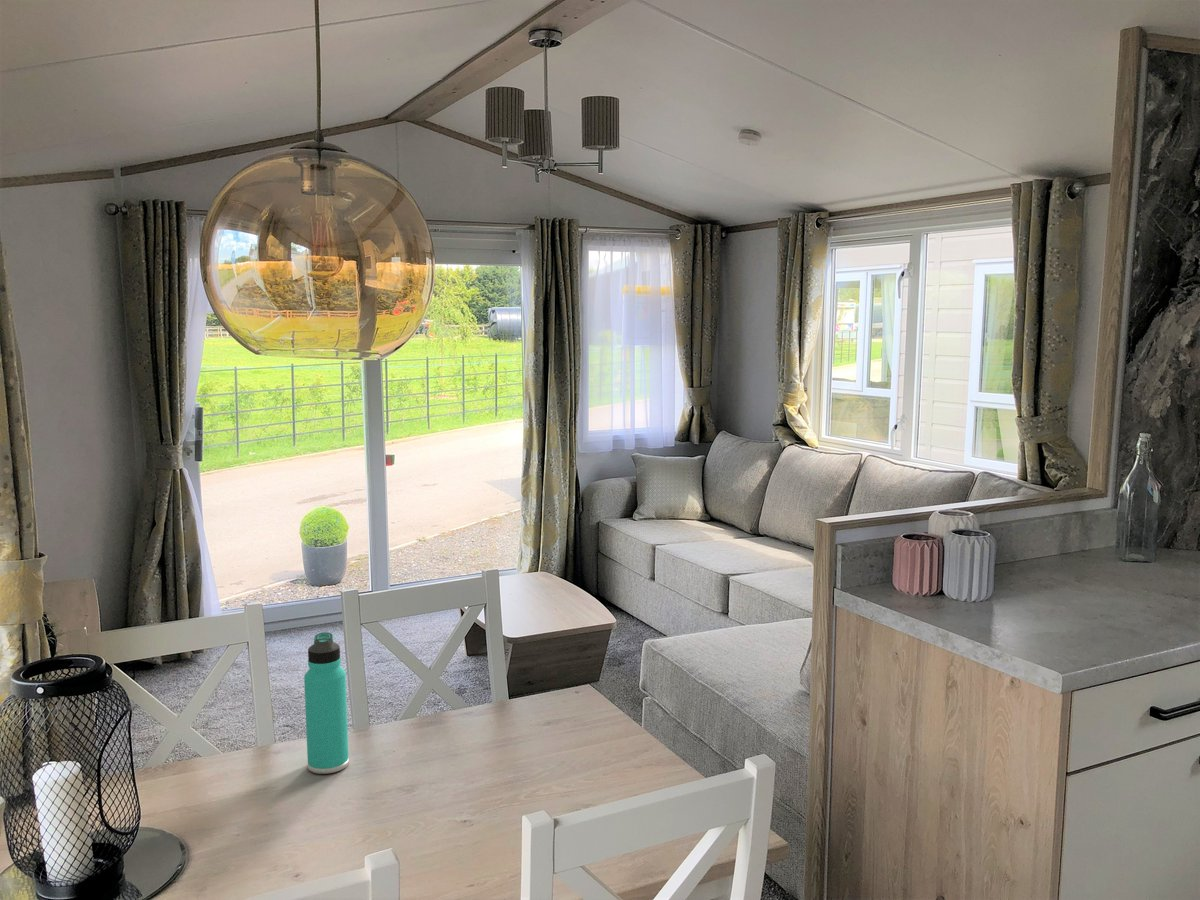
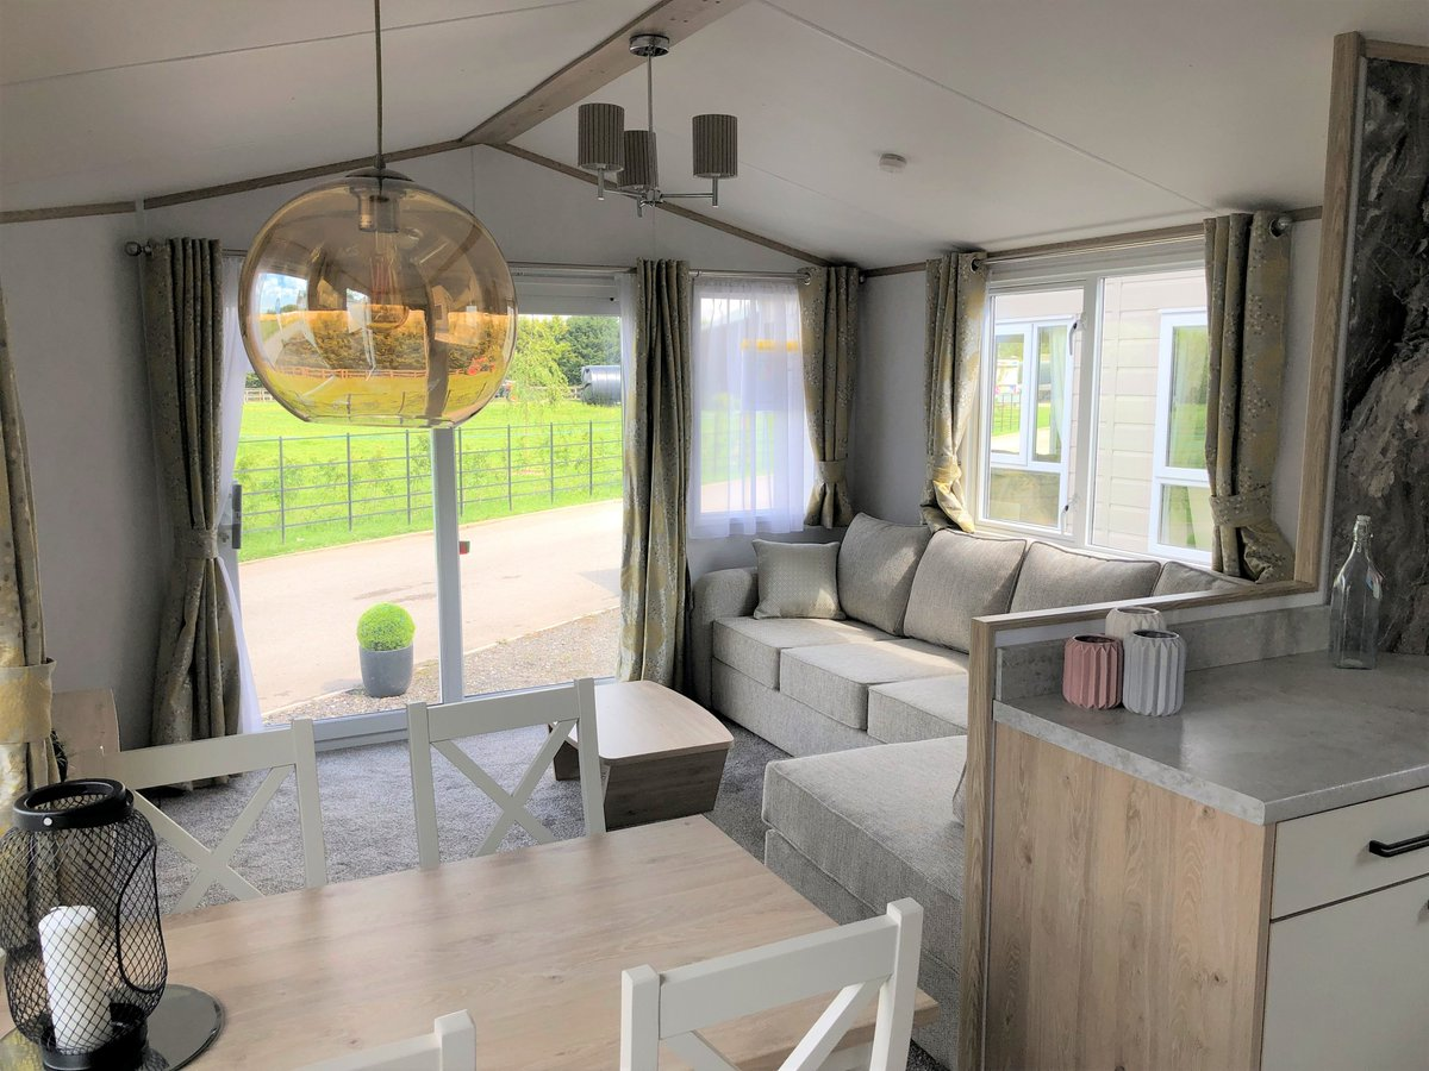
- thermos bottle (326, 701)
